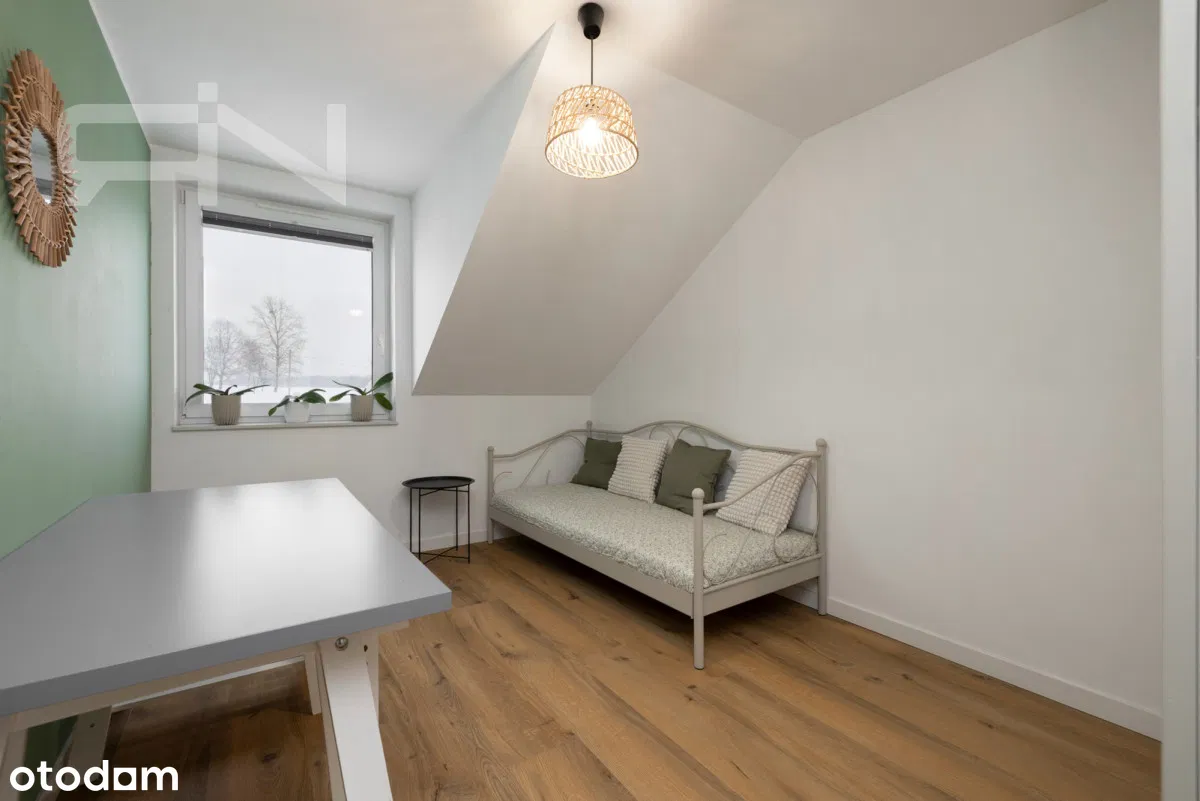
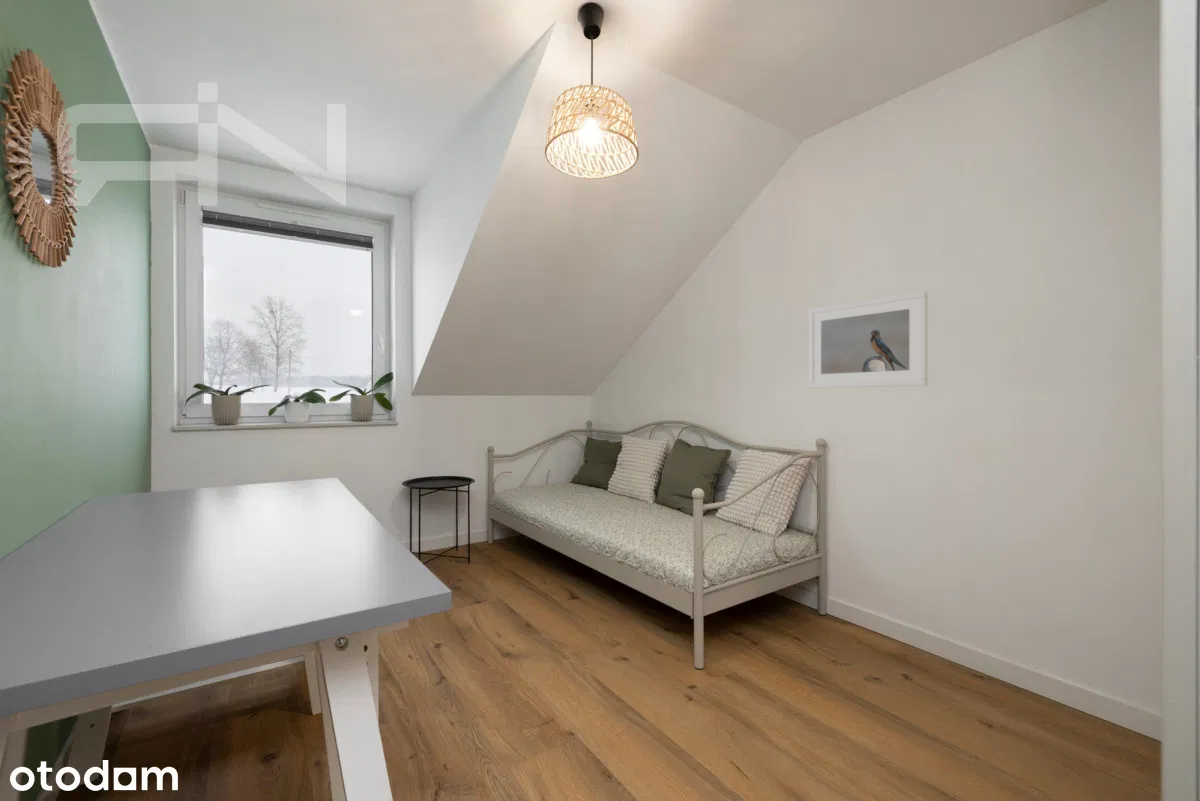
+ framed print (862, 343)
